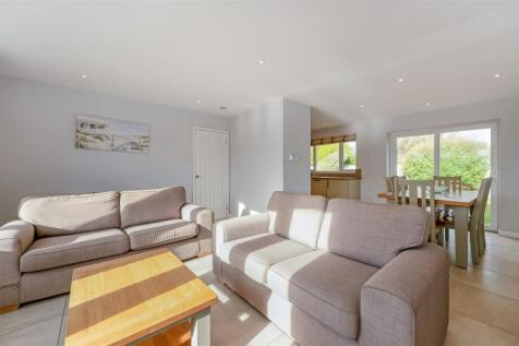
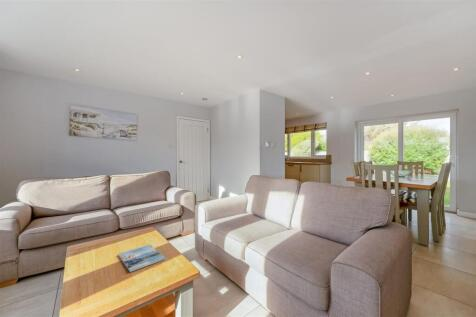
+ magazine (141, 256)
